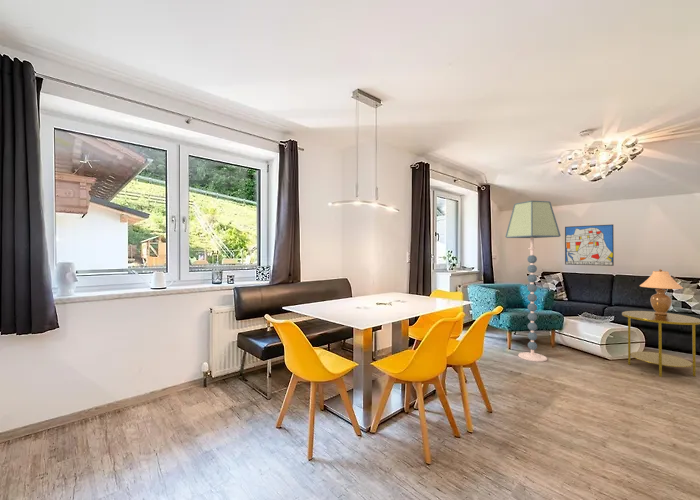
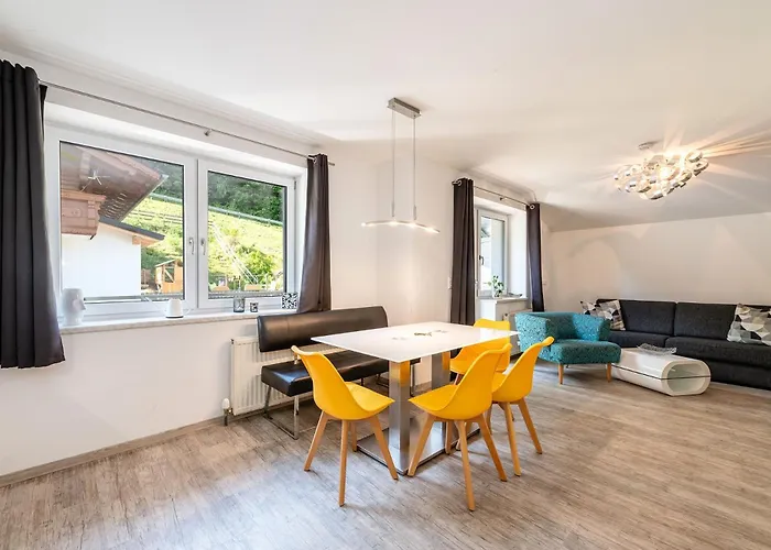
- wall art (588, 245)
- floor lamp (532, 279)
- side table (660, 343)
- table lamp (660, 291)
